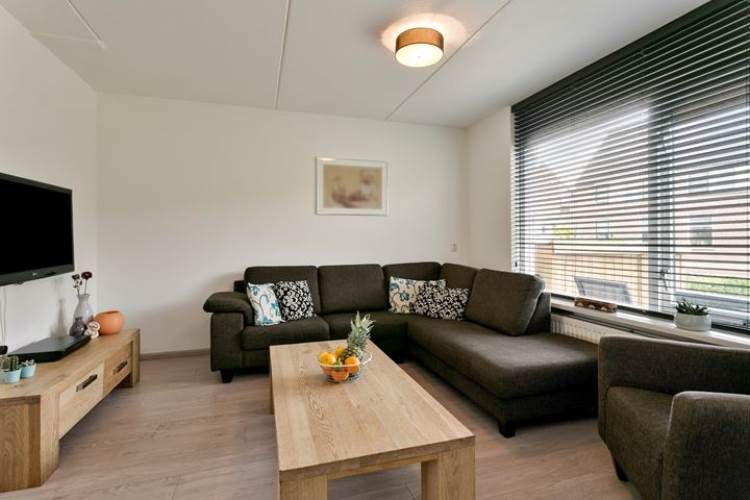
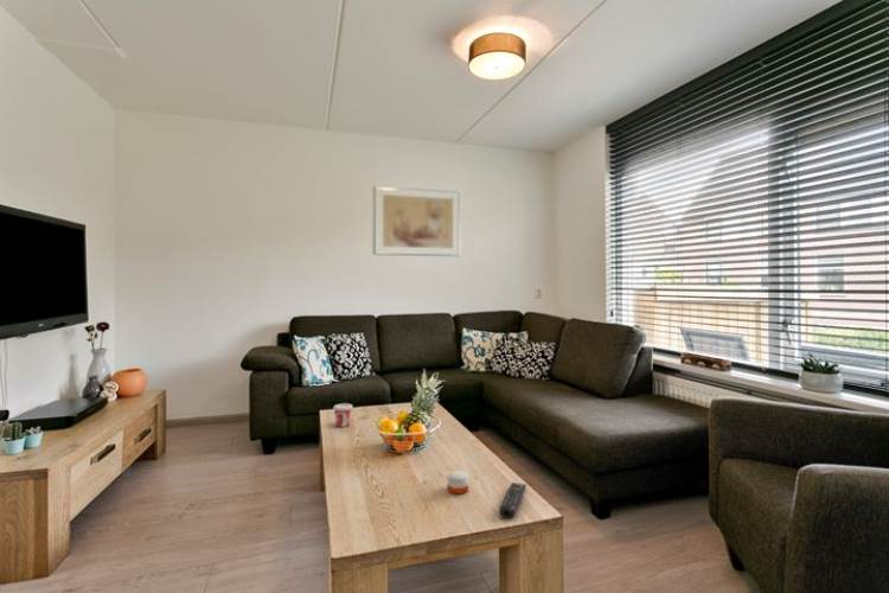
+ remote control (513, 498)
+ cup (343, 415)
+ candle (458, 473)
